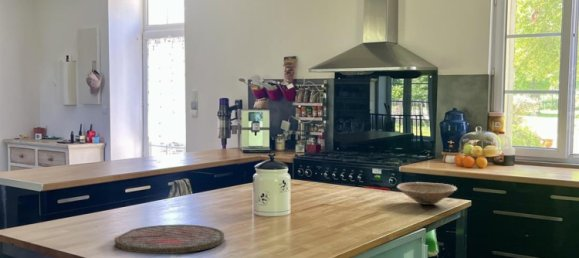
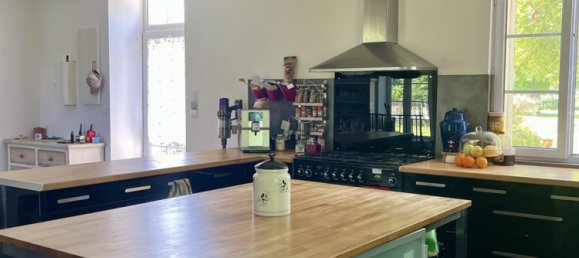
- bowl (426, 195)
- cutting board (170, 237)
